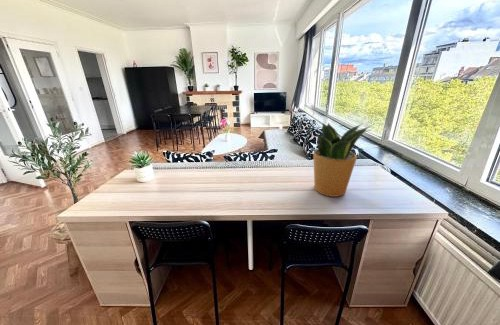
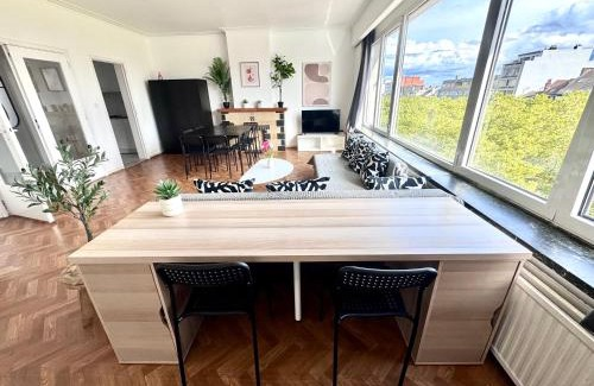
- potted plant (336, 158)
